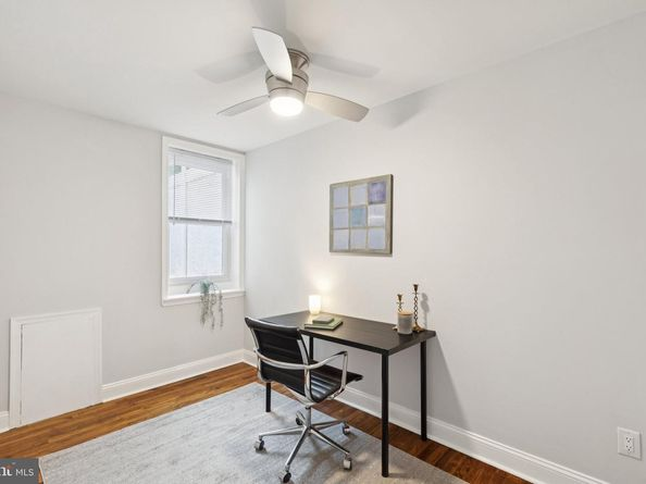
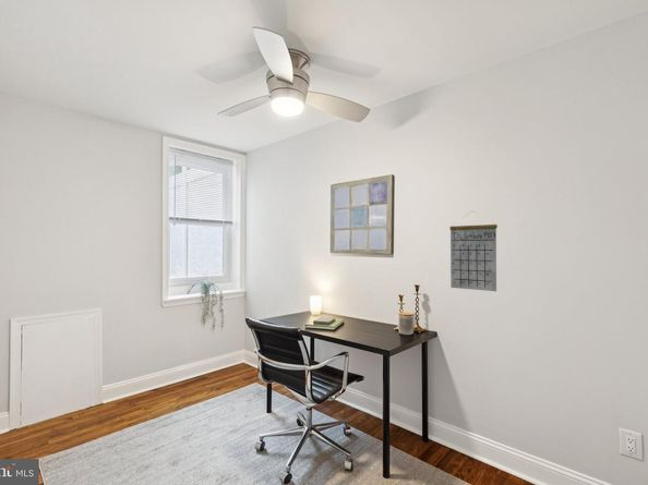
+ calendar (472, 250)
